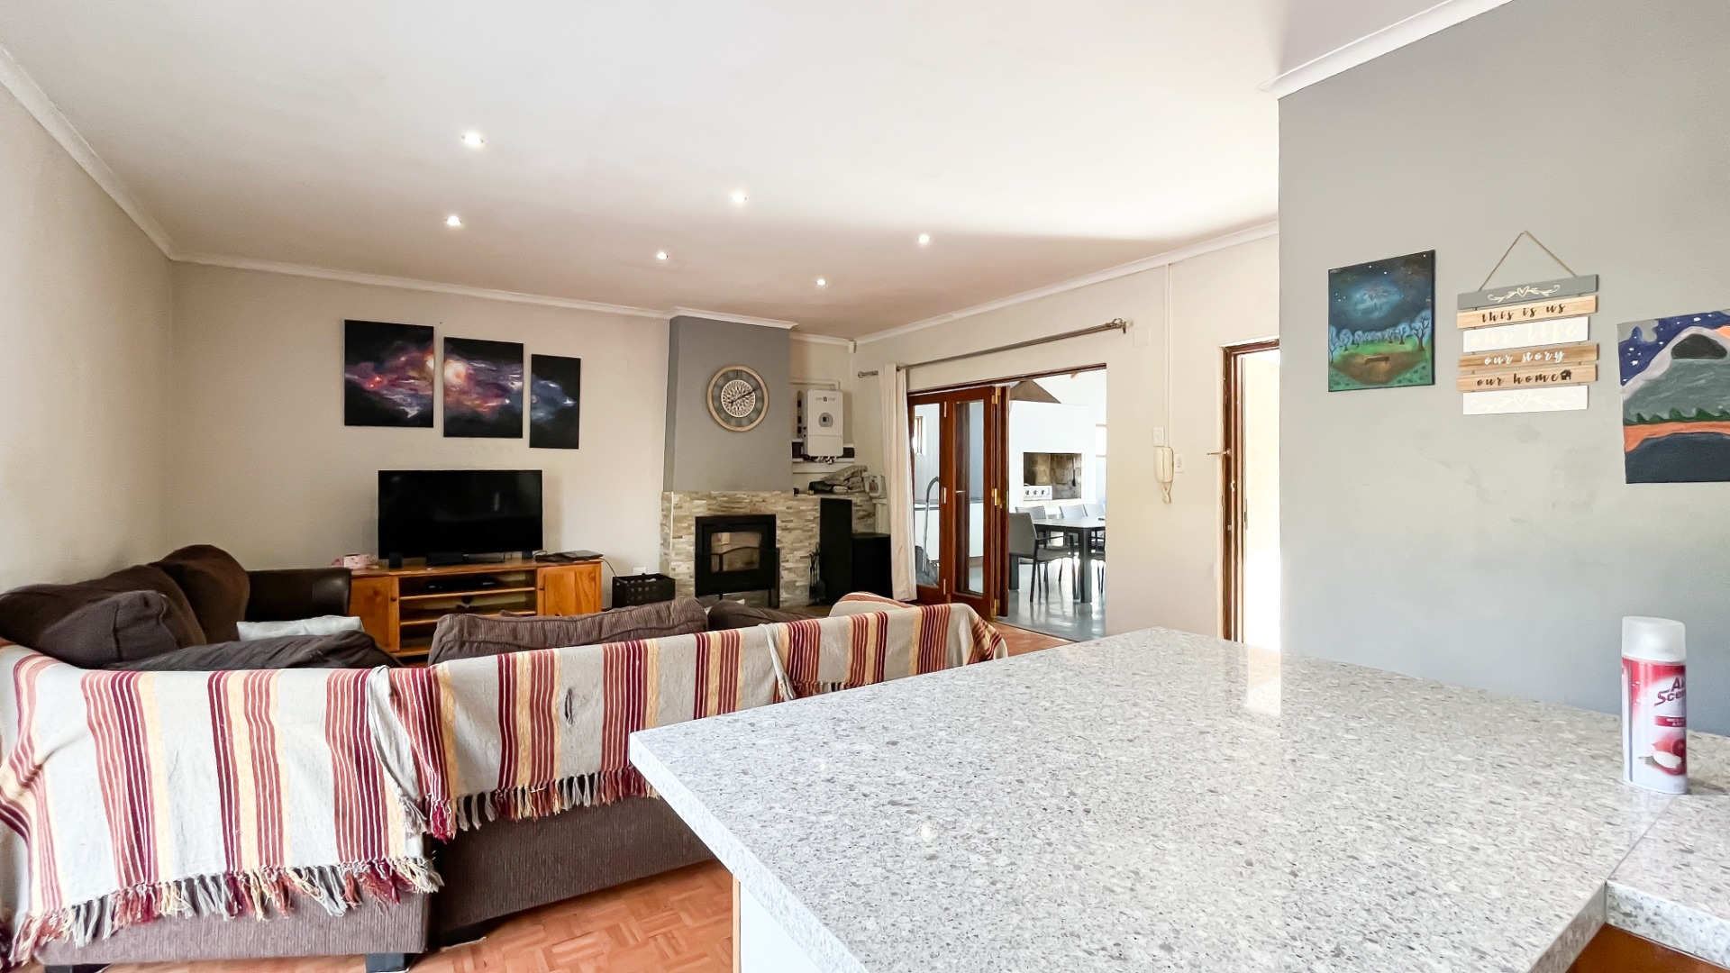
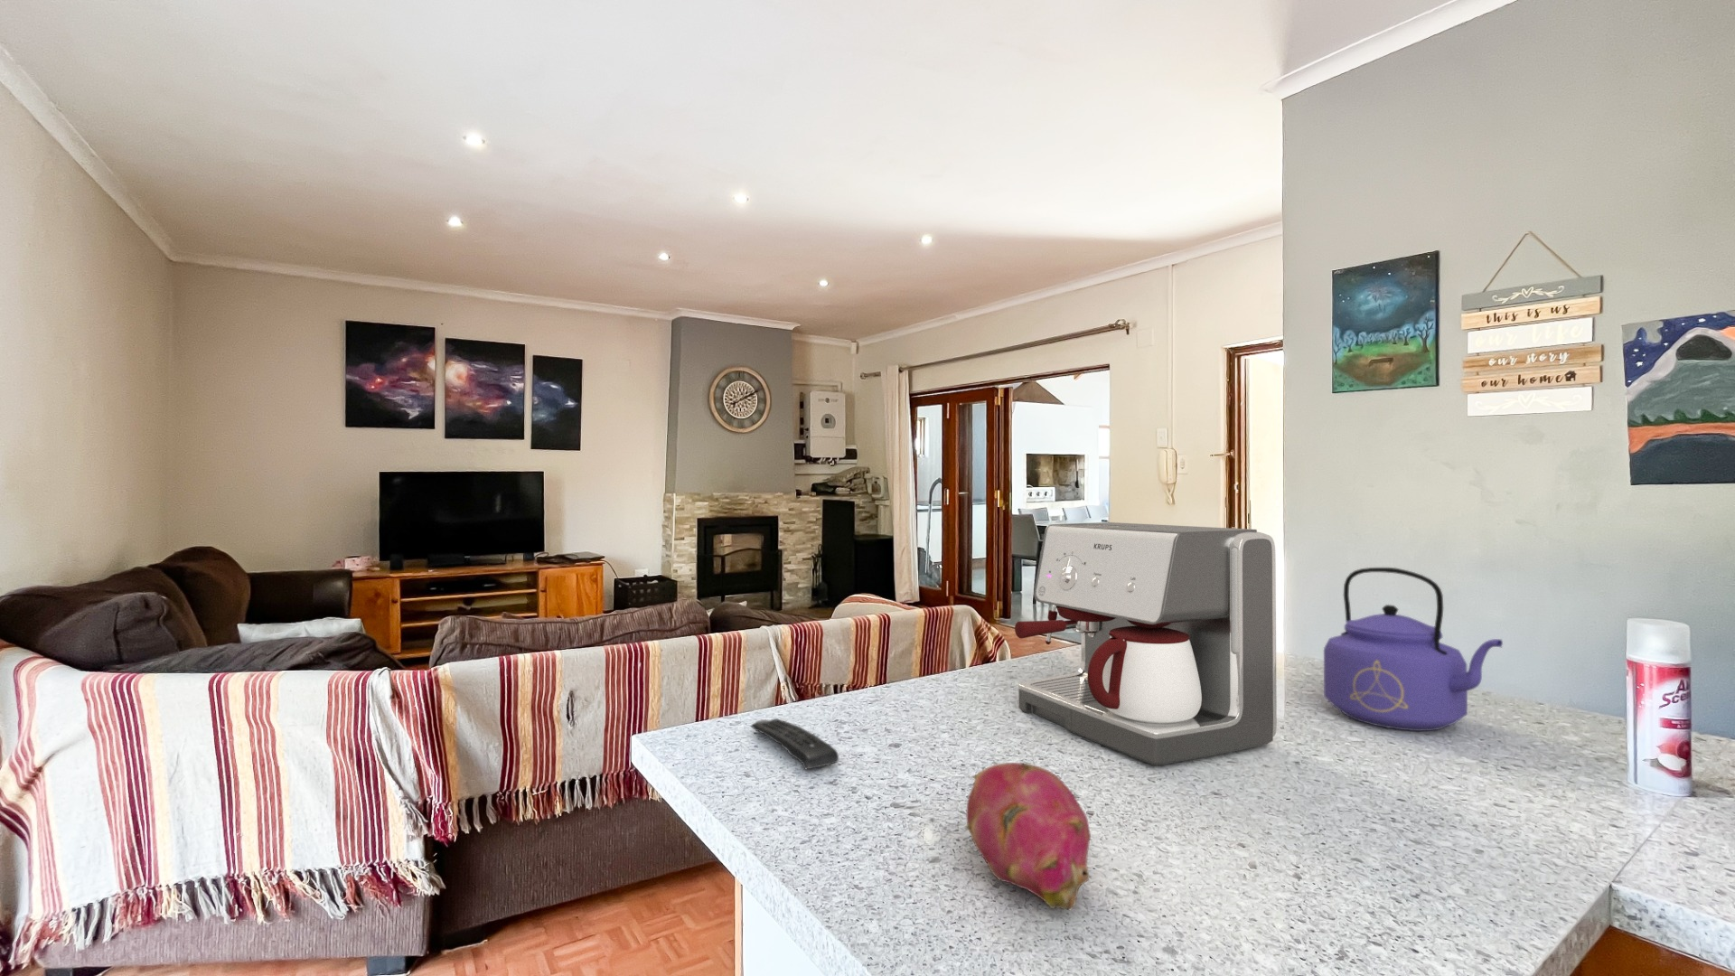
+ fruit (1026, 821)
+ kettle (1410, 646)
+ coffee maker (1137, 624)
+ remote control (789, 739)
